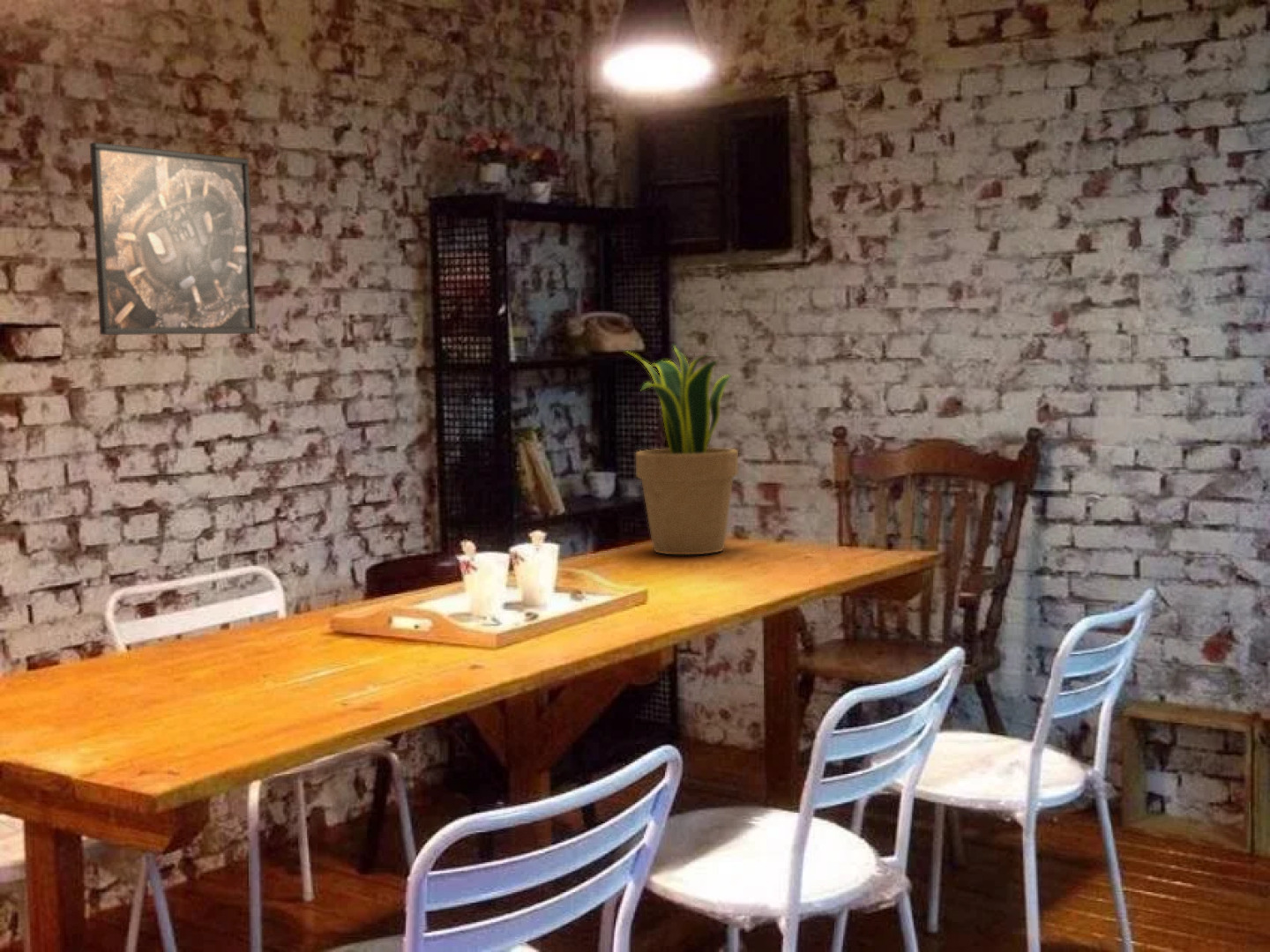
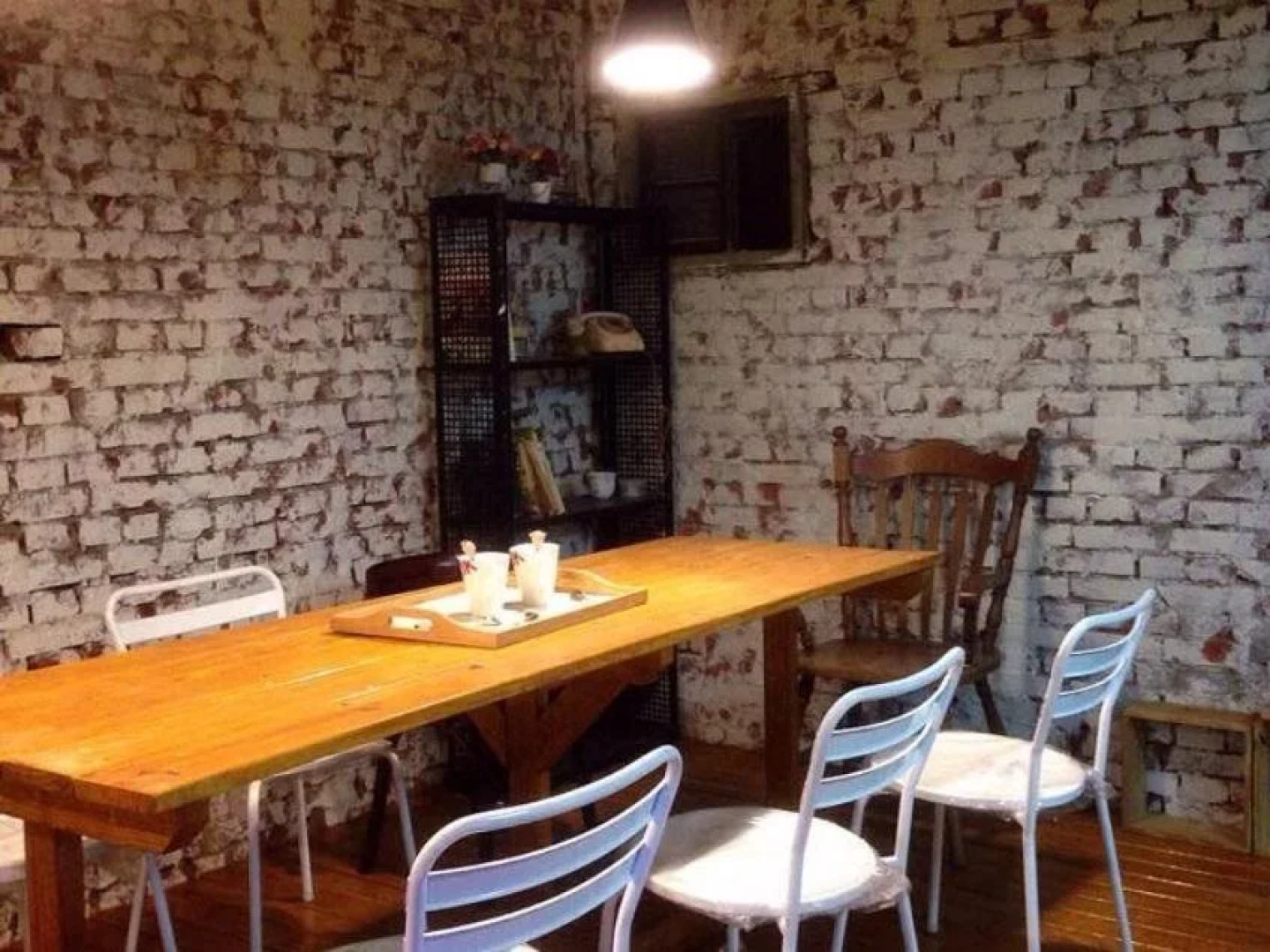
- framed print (177, 242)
- potted plant (677, 448)
